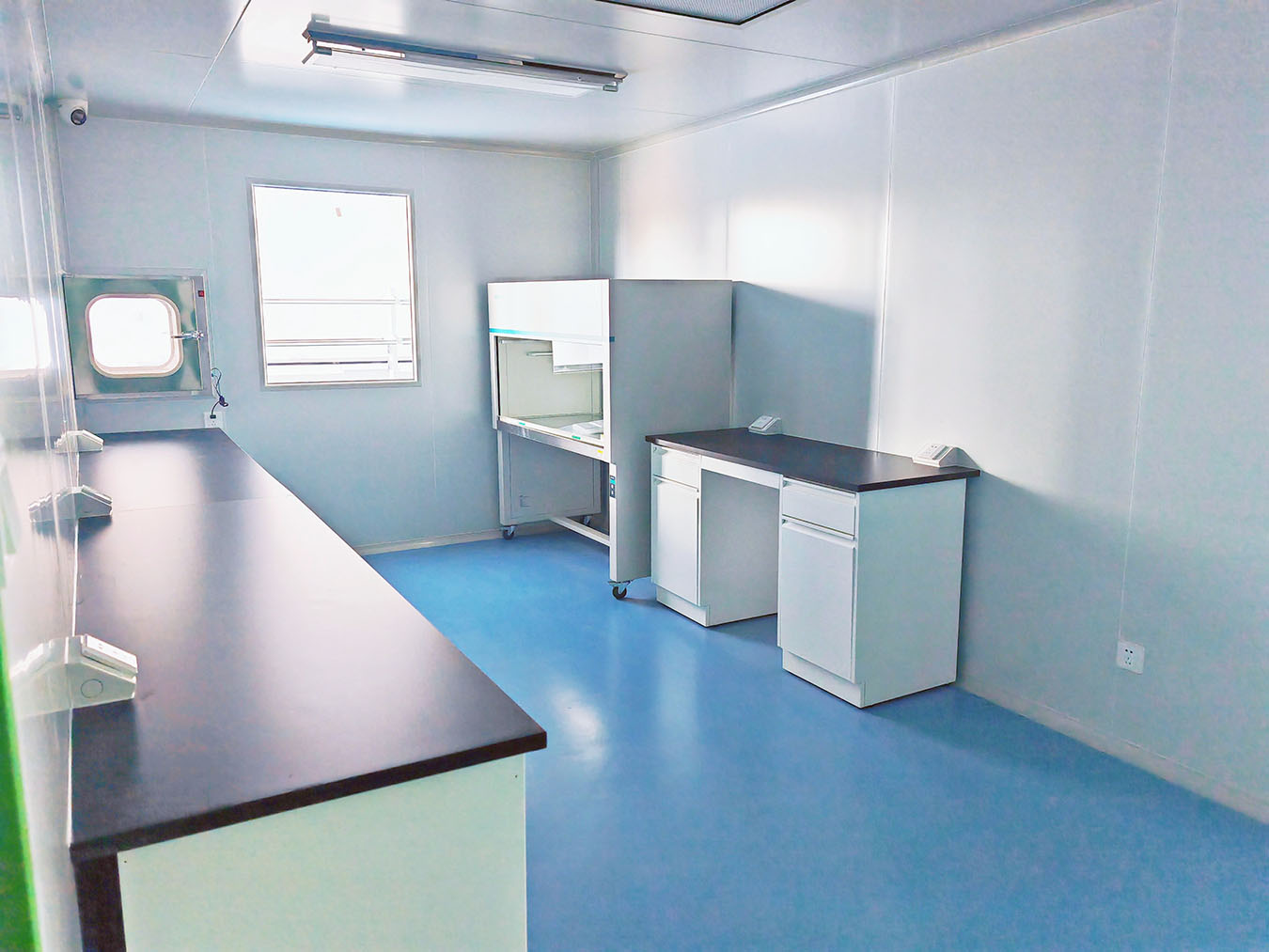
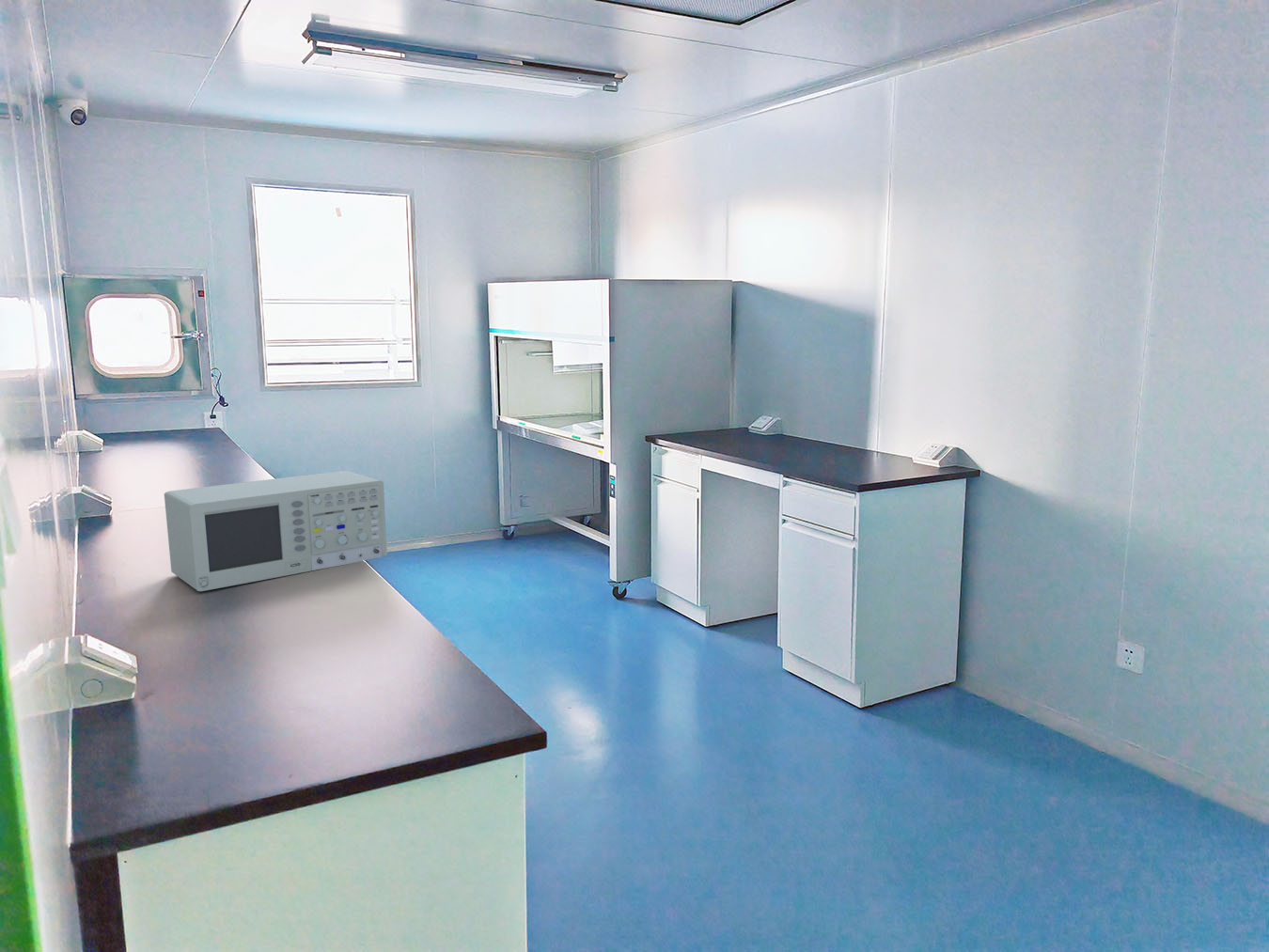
+ electronic device (281, 525)
